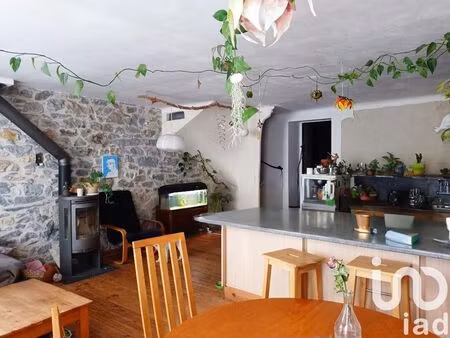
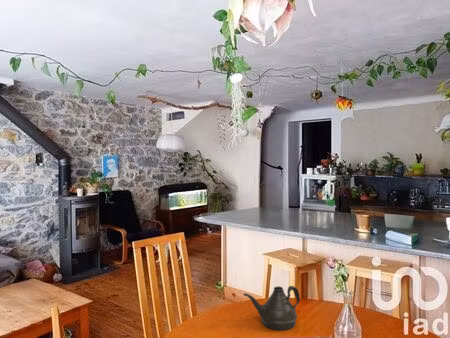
+ teapot (271, 305)
